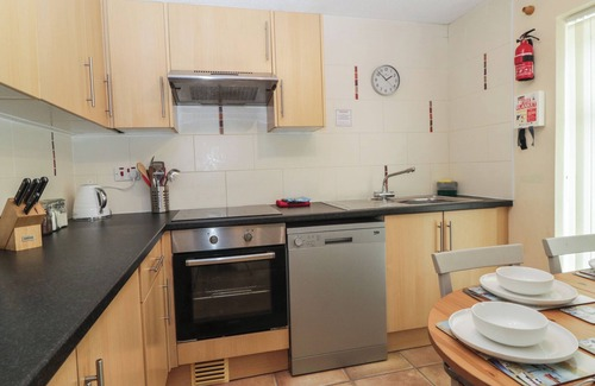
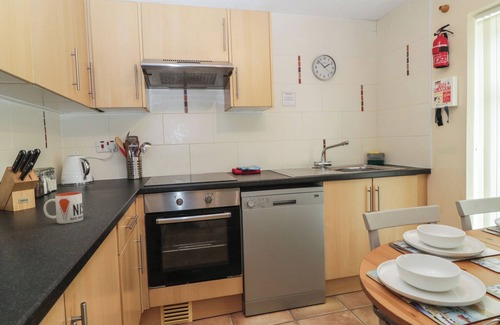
+ mug (63, 207)
